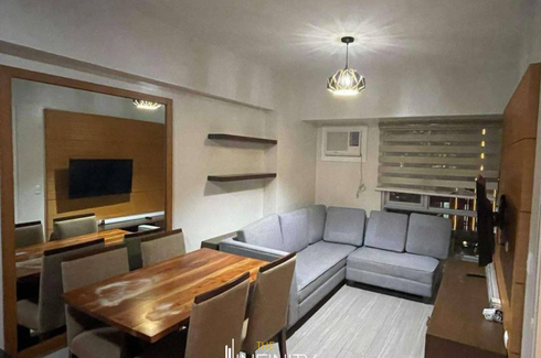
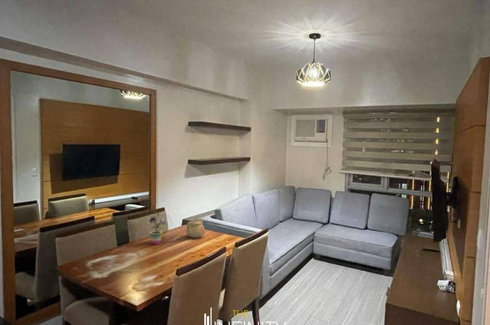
+ potted plant (157, 224)
+ teapot (195, 227)
